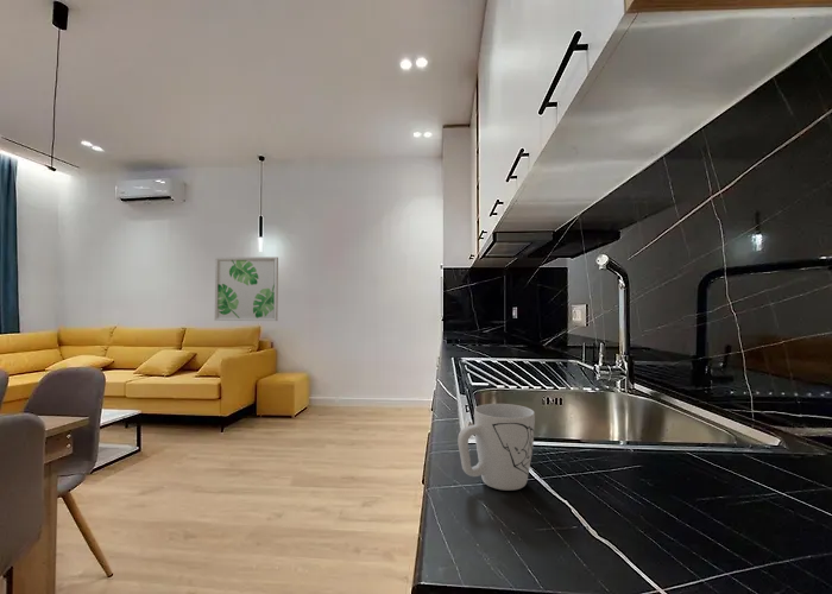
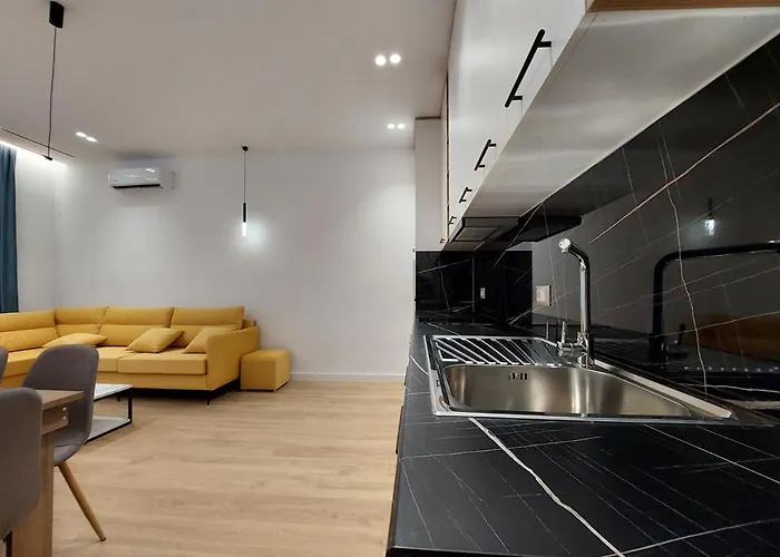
- wall art (246, 289)
- mug (494, 447)
